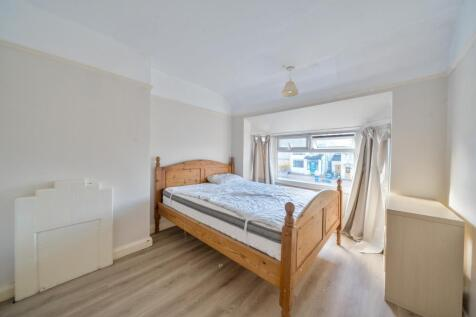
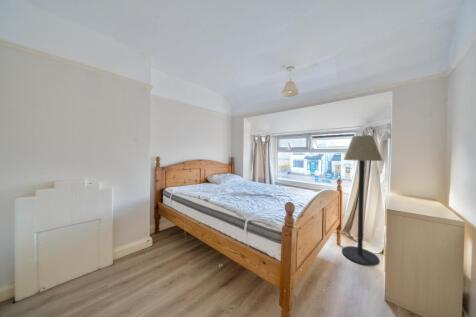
+ floor lamp (361, 196)
